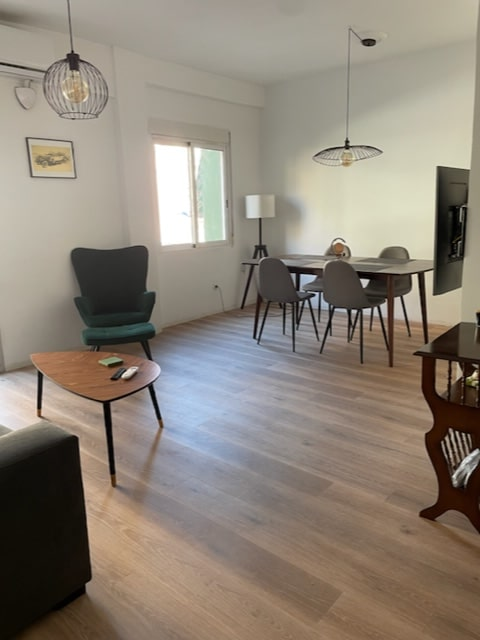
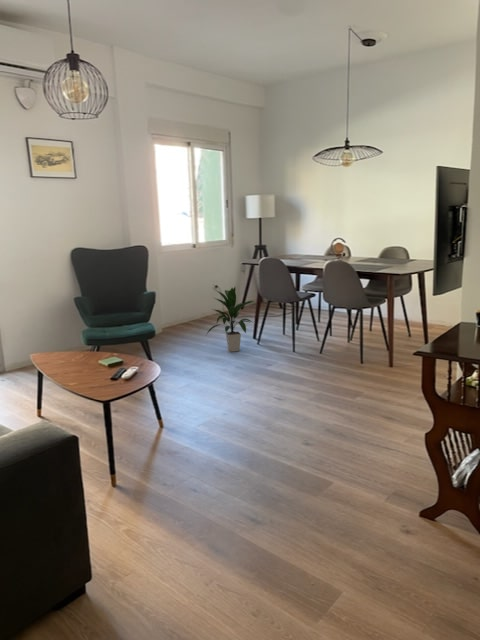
+ indoor plant (229, 318)
